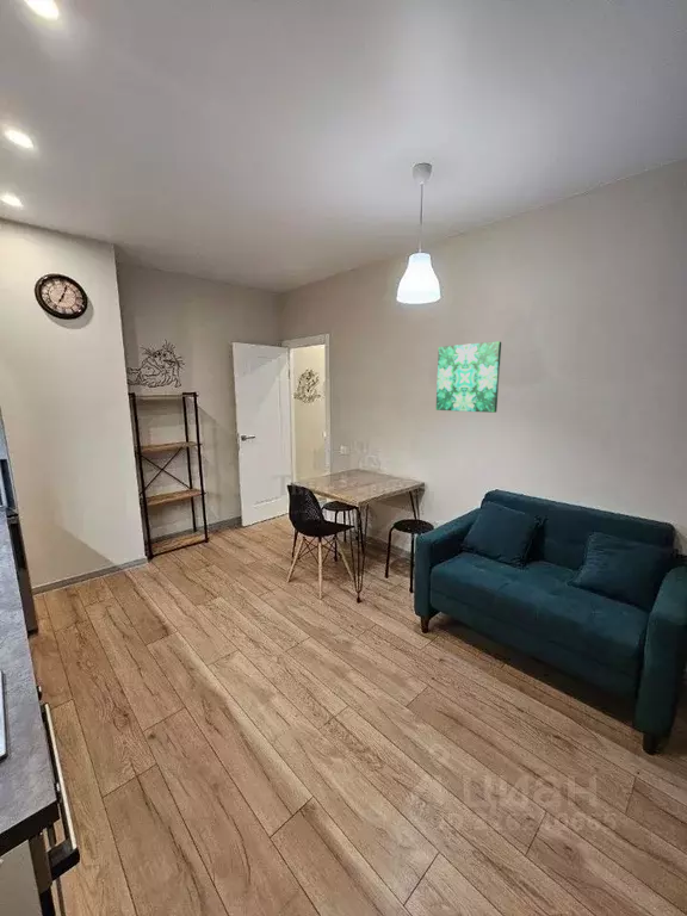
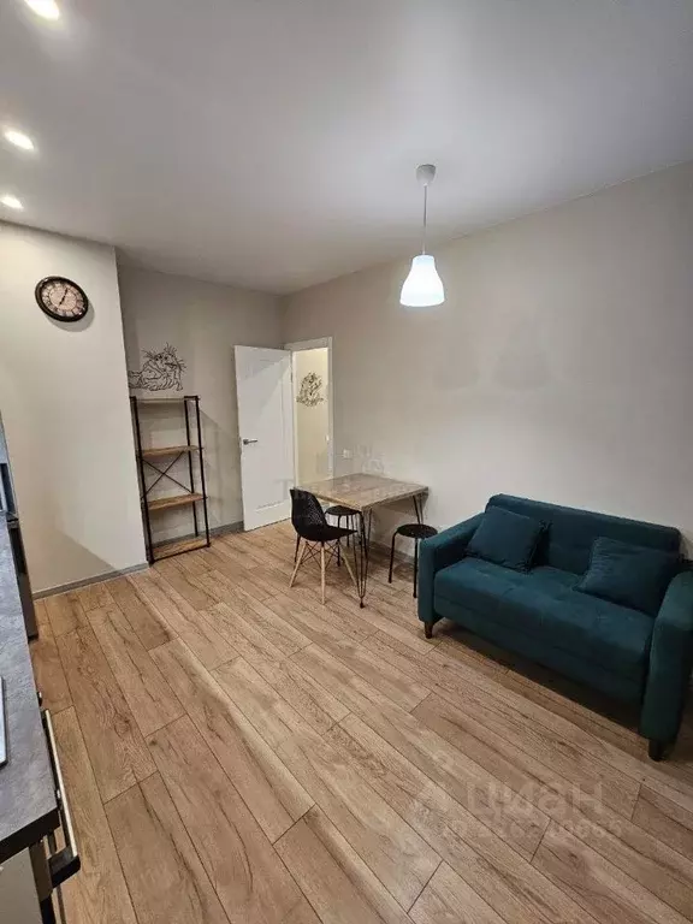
- wall art (466, 378)
